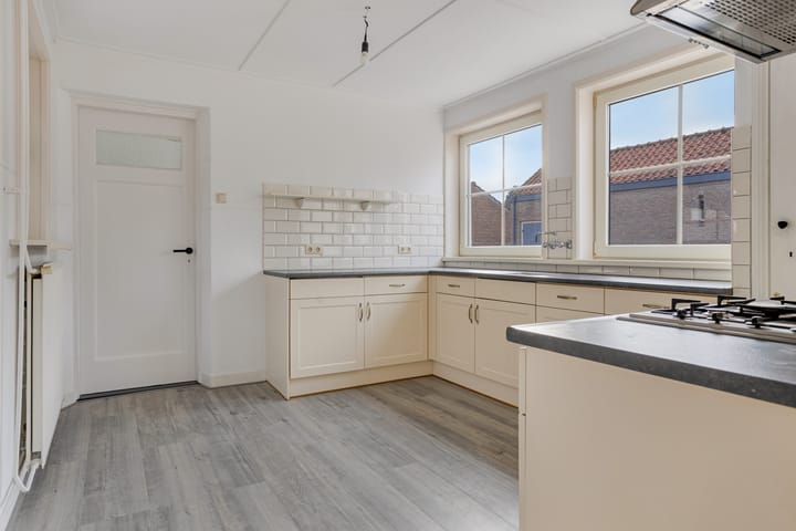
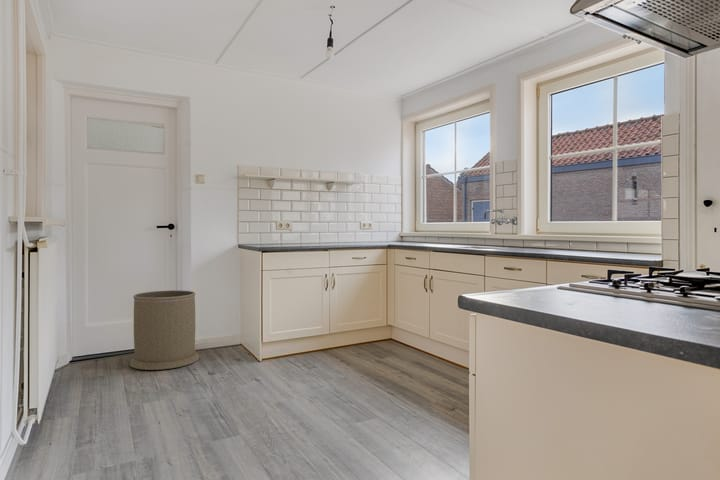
+ trash can (165, 327)
